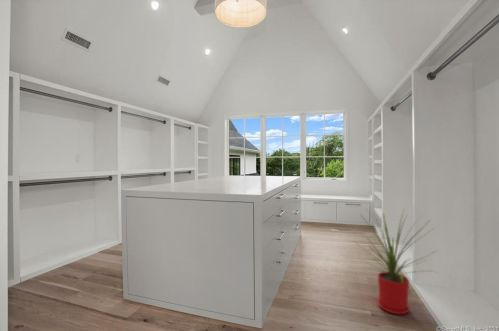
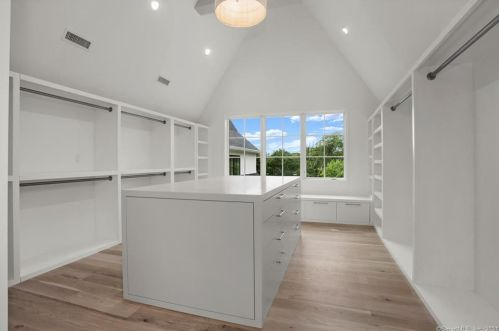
- house plant (392, 257)
